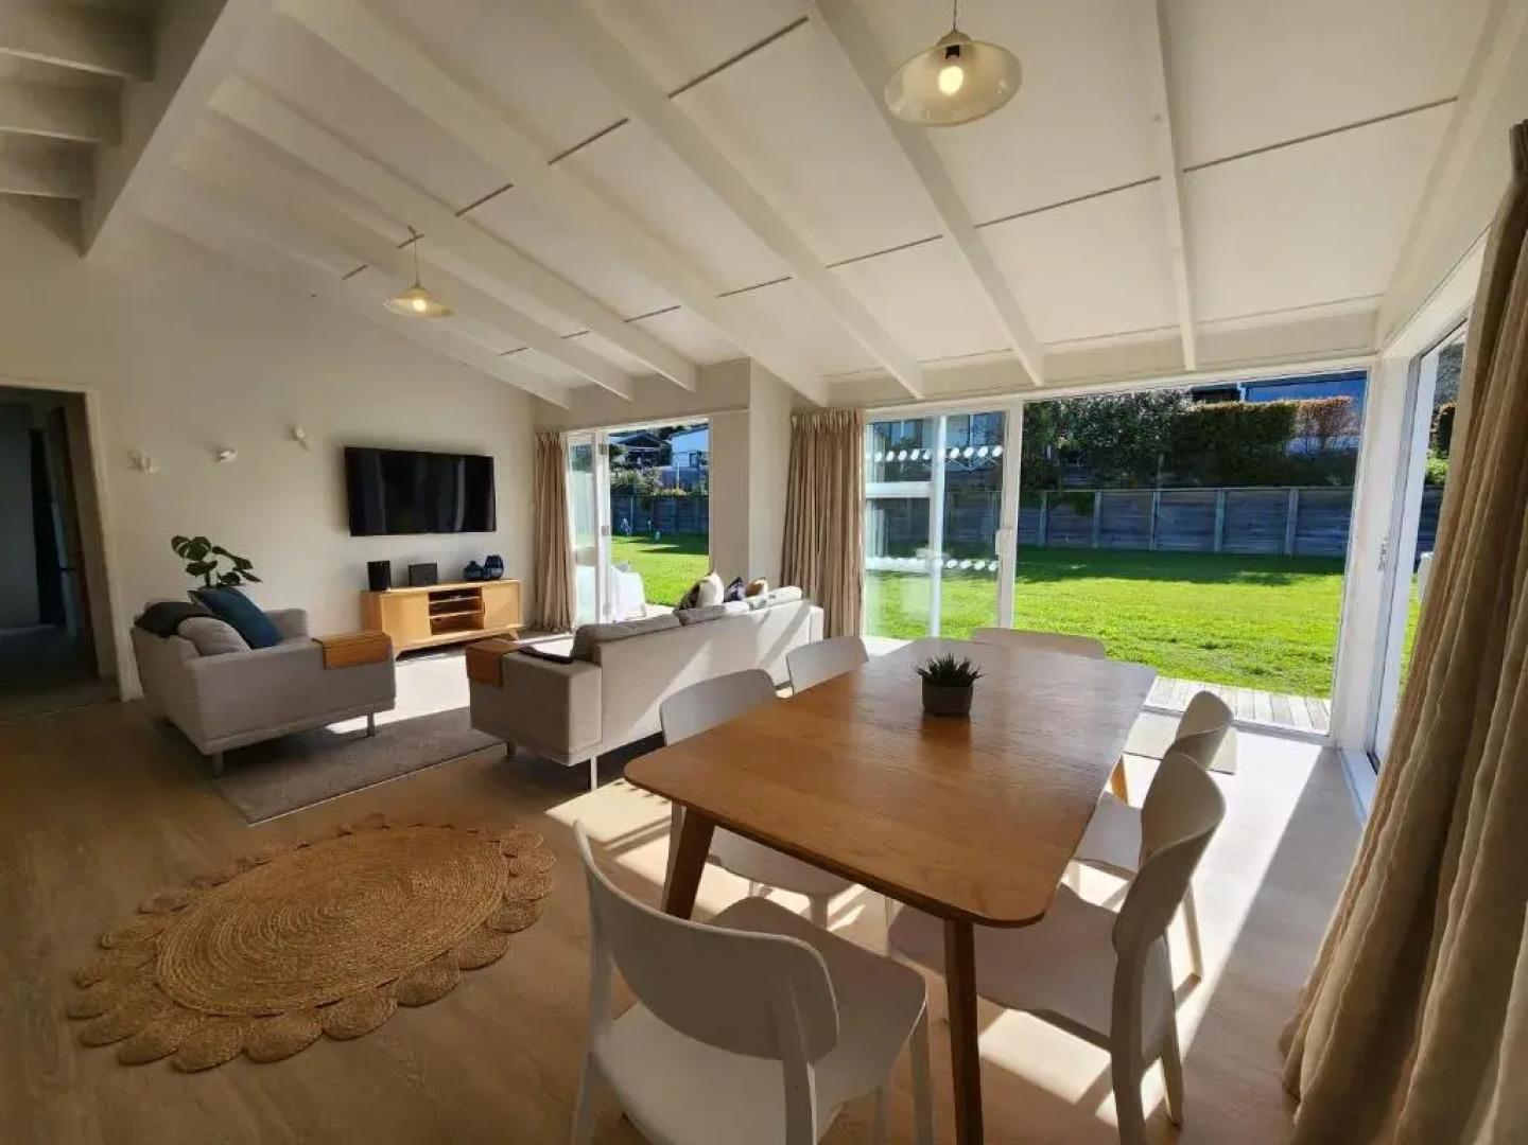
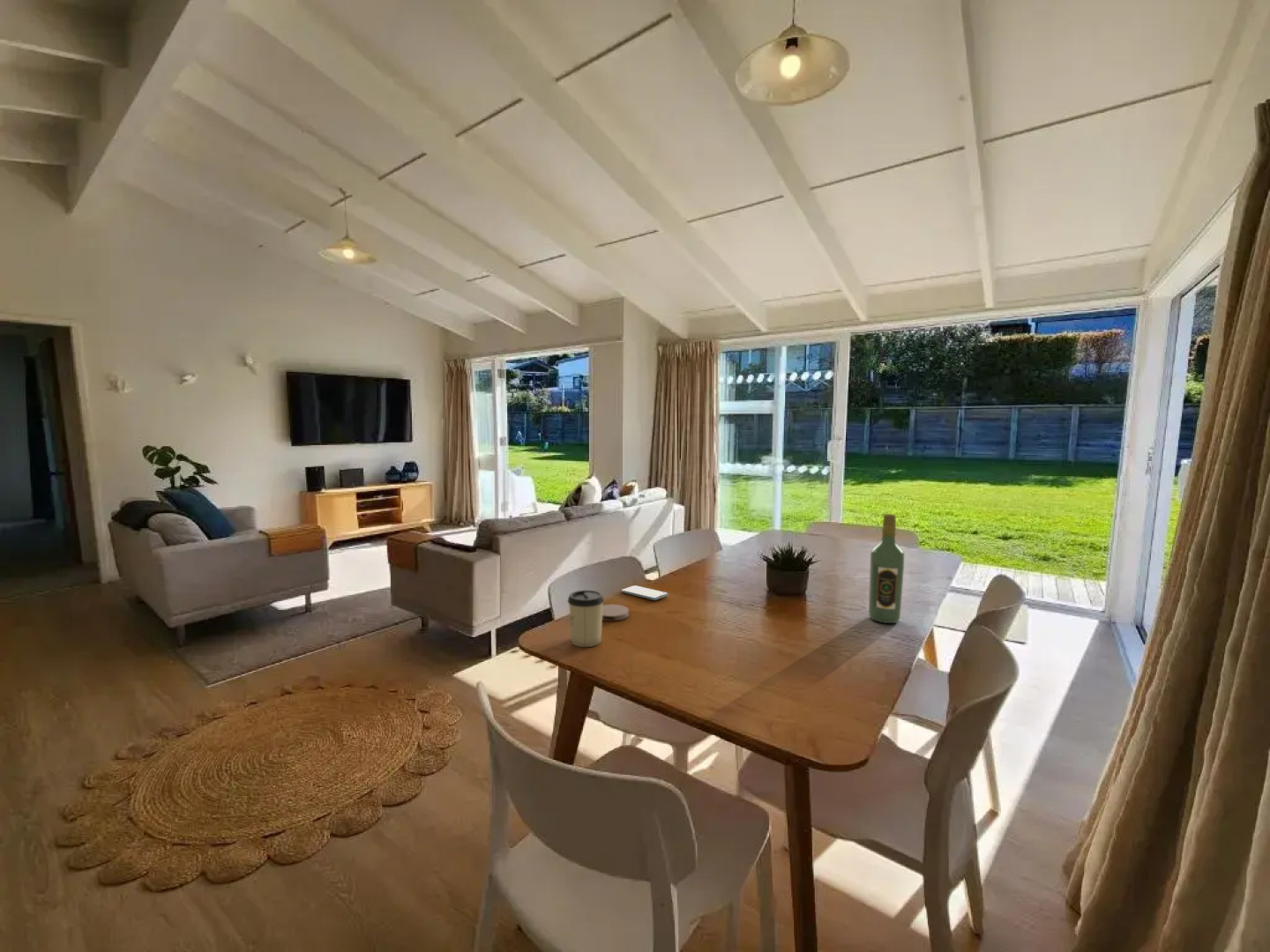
+ cup (586, 618)
+ wine bottle (886, 567)
+ coaster (611, 612)
+ smartphone (644, 591)
